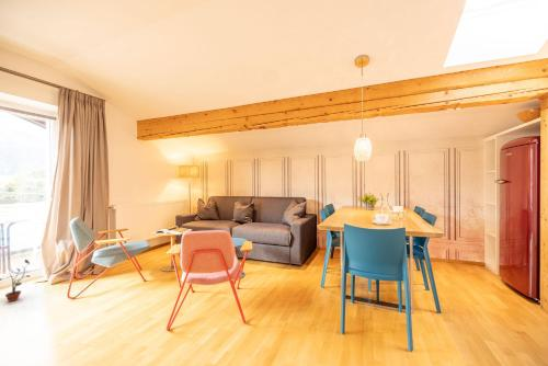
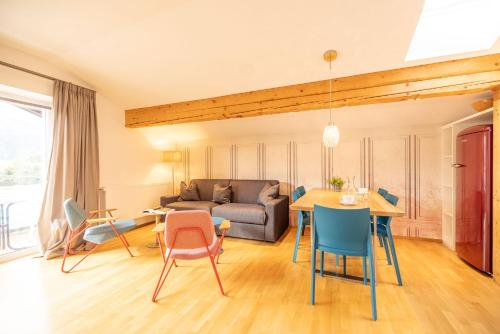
- potted plant (16, 282)
